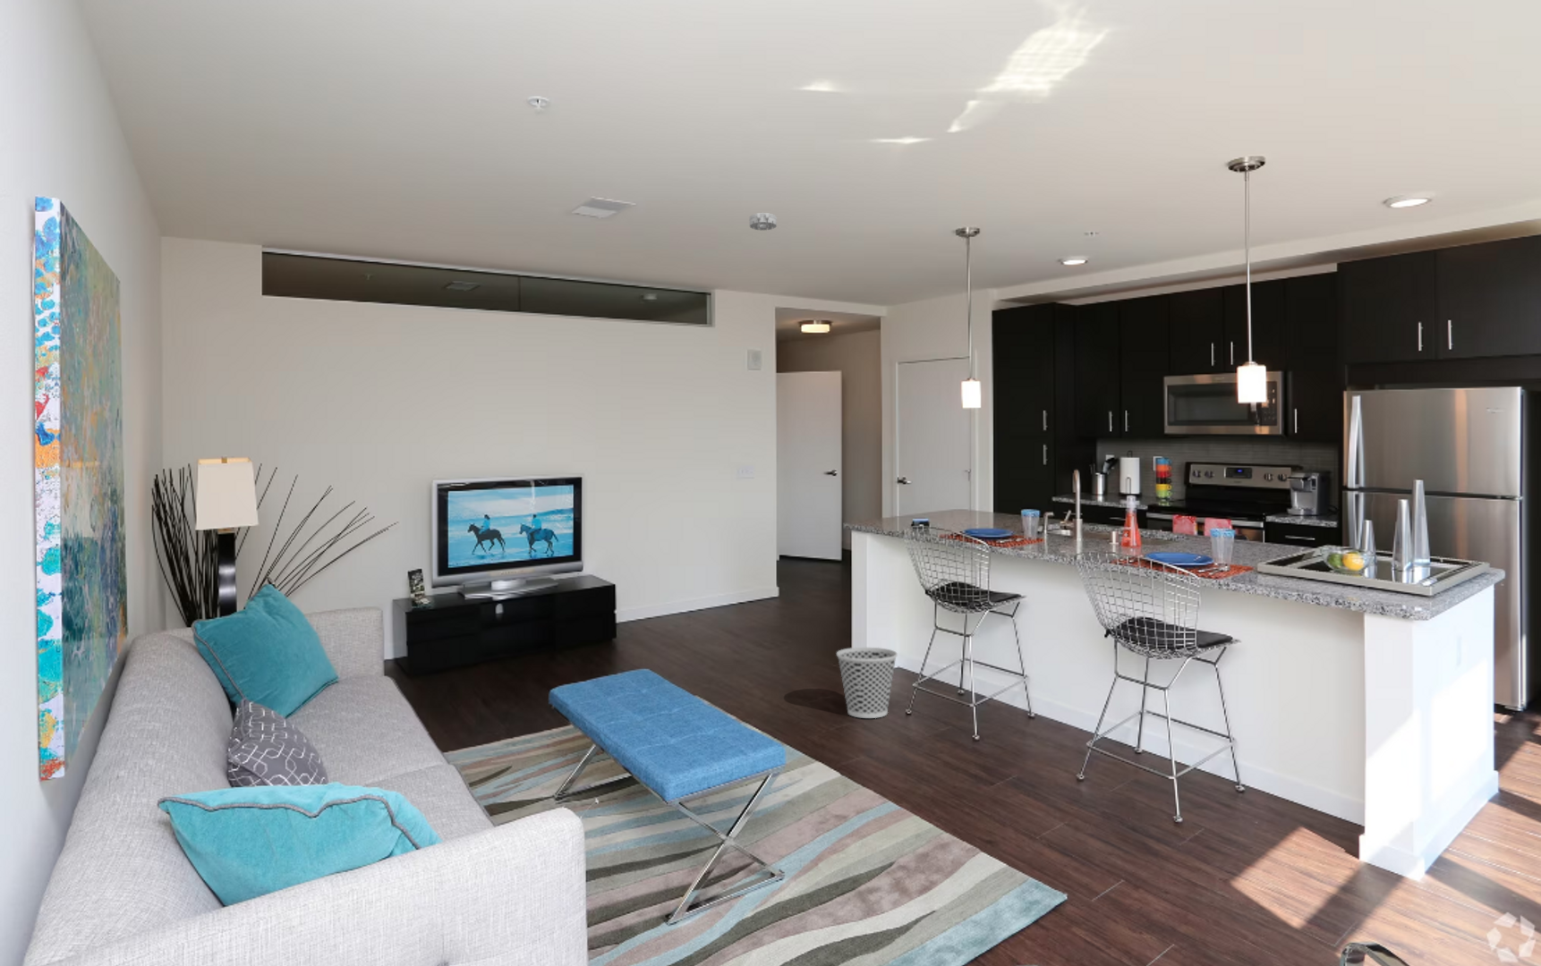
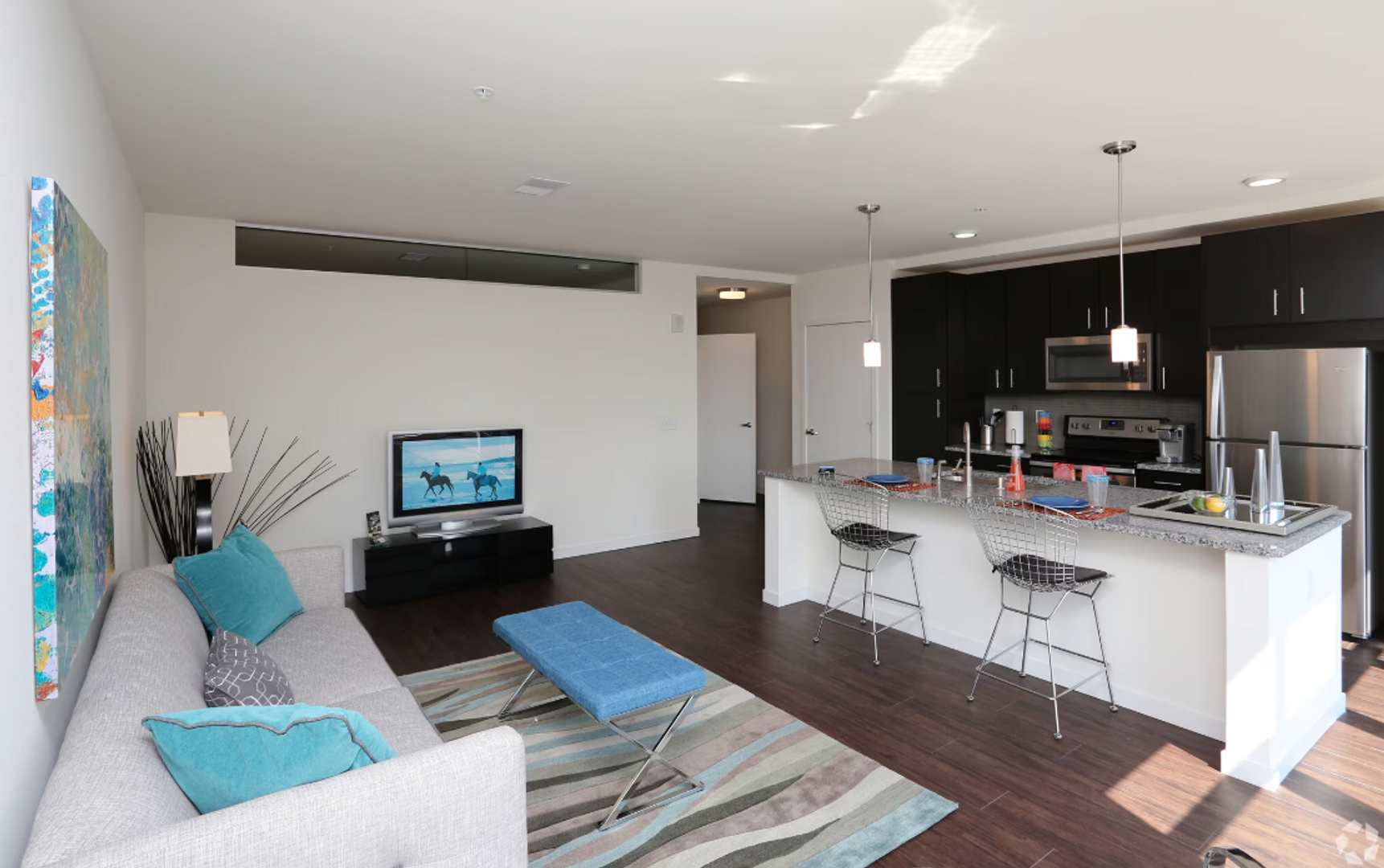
- wastebasket (867, 682)
- smoke detector (763, 221)
